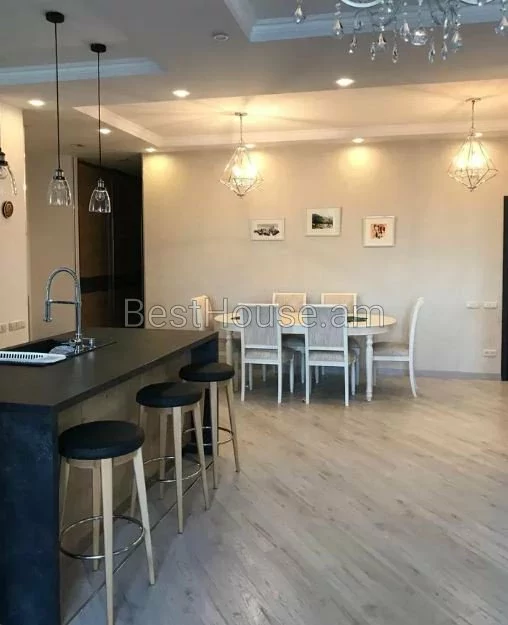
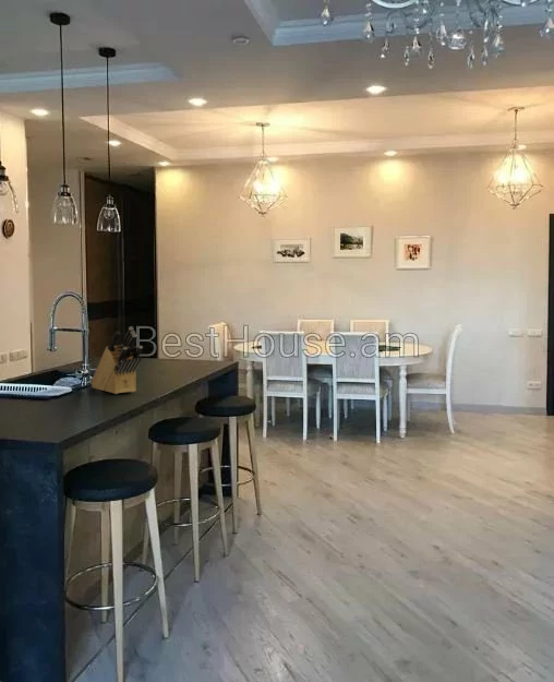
+ knife block (116, 358)
